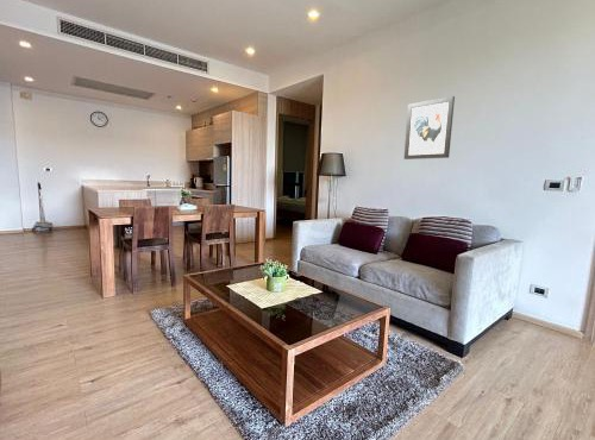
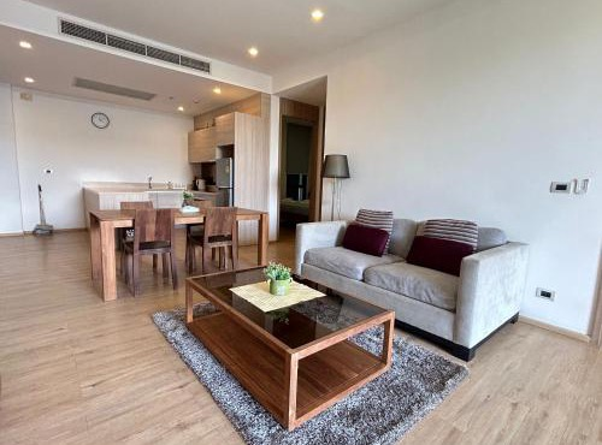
- wall art (427, 130)
